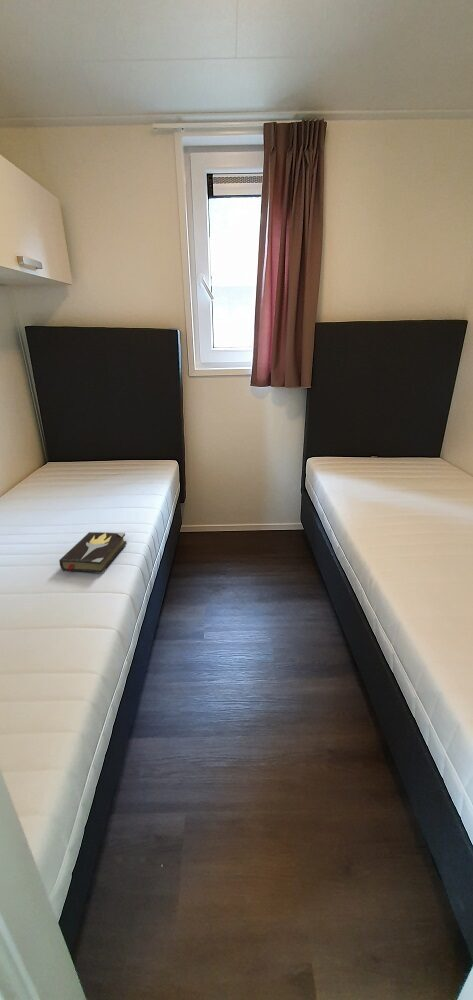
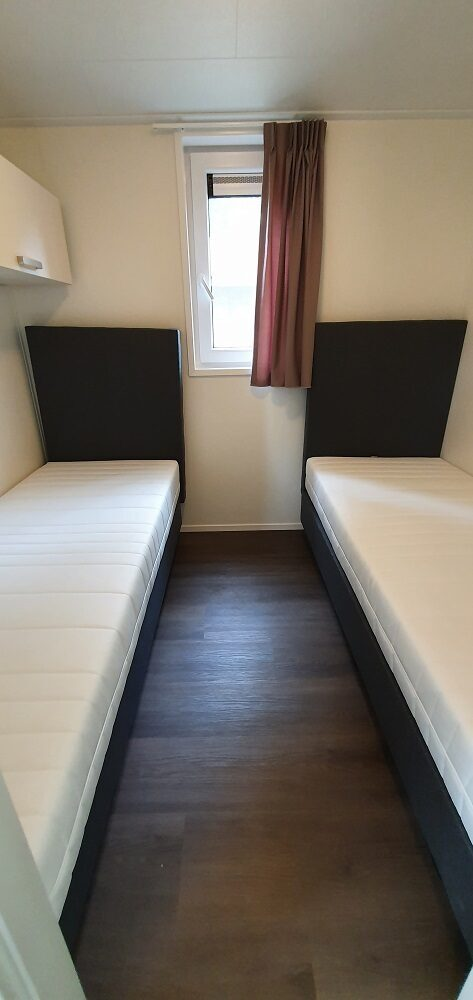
- hardback book (94, 550)
